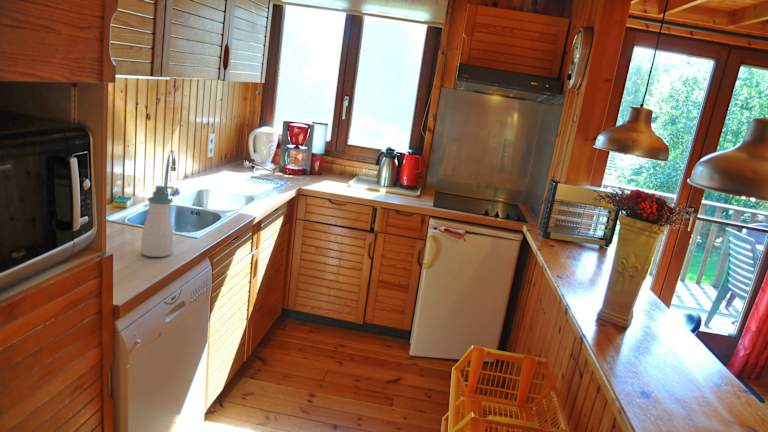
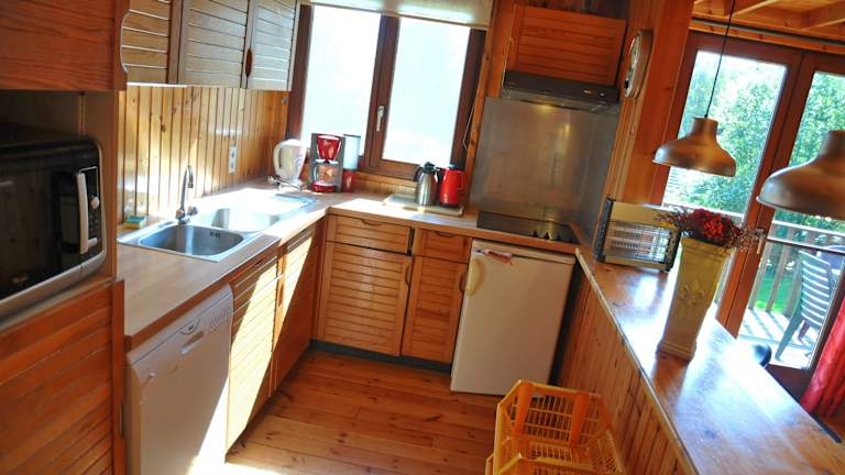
- soap bottle (158, 220)
